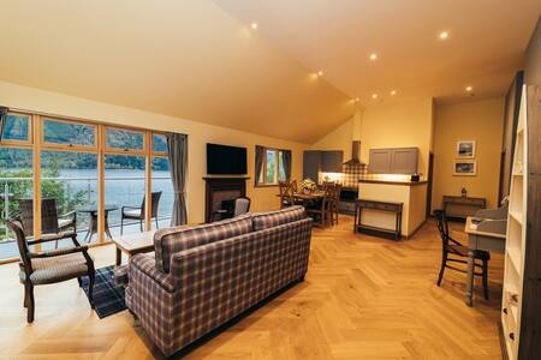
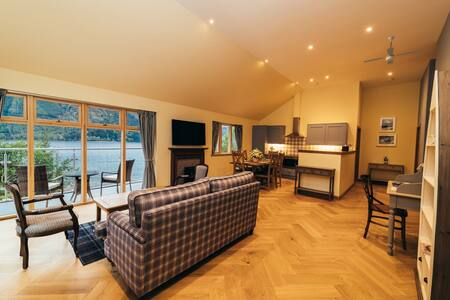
+ ceiling fan (390, 48)
